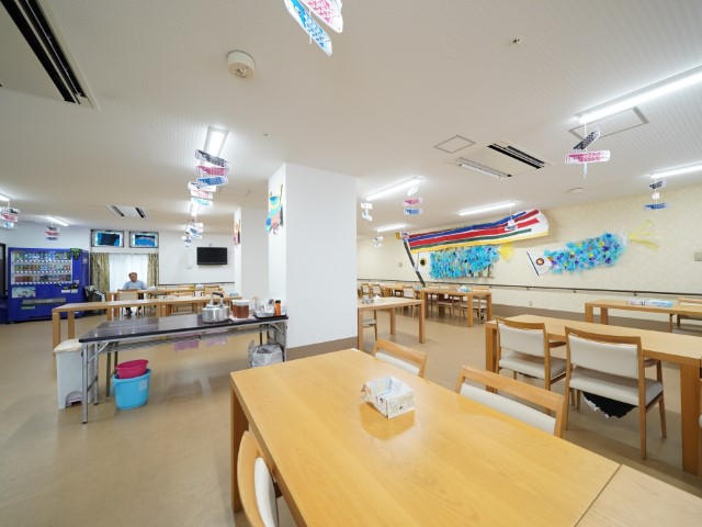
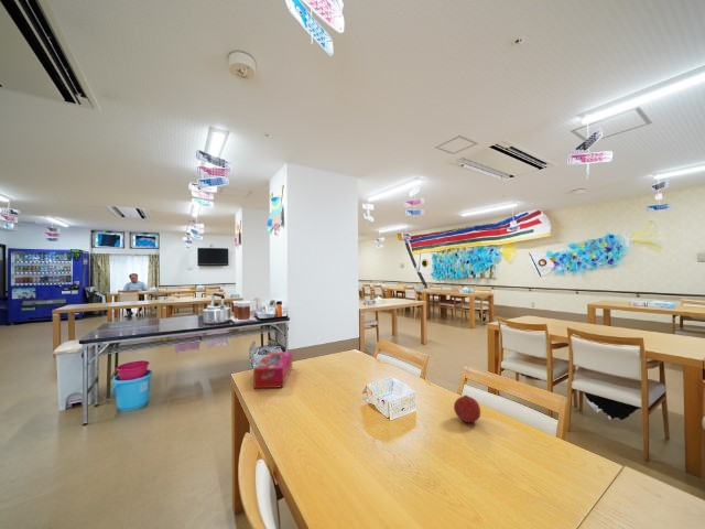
+ fruit (467, 408)
+ tissue box (274, 368)
